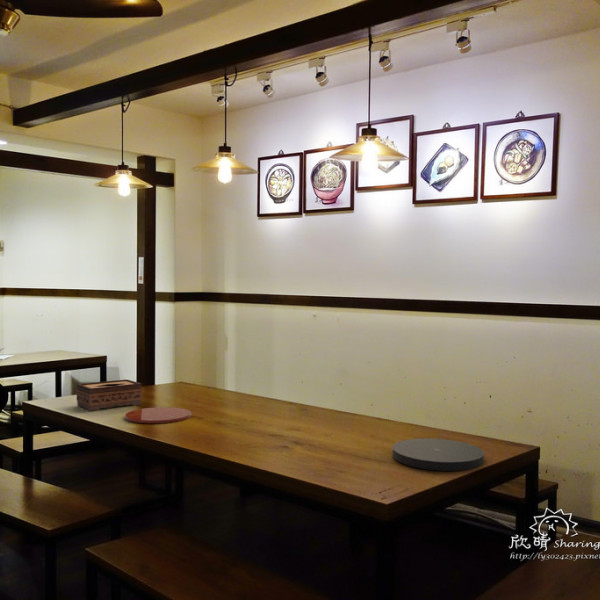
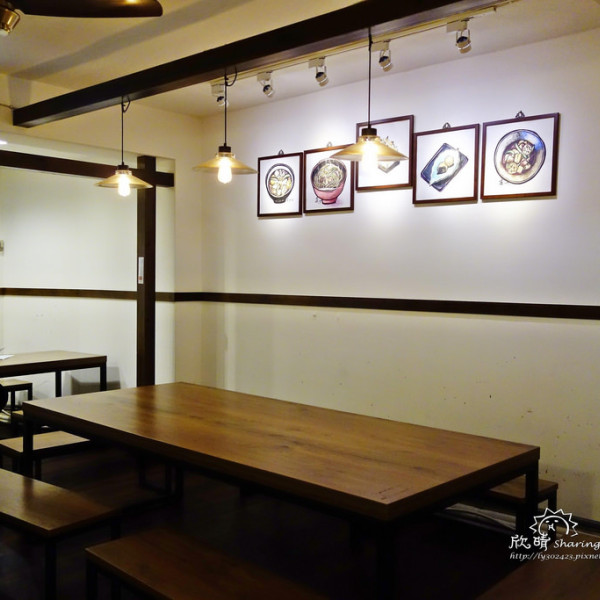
- plate (158, 414)
- plate (437, 453)
- tissue box (109, 394)
